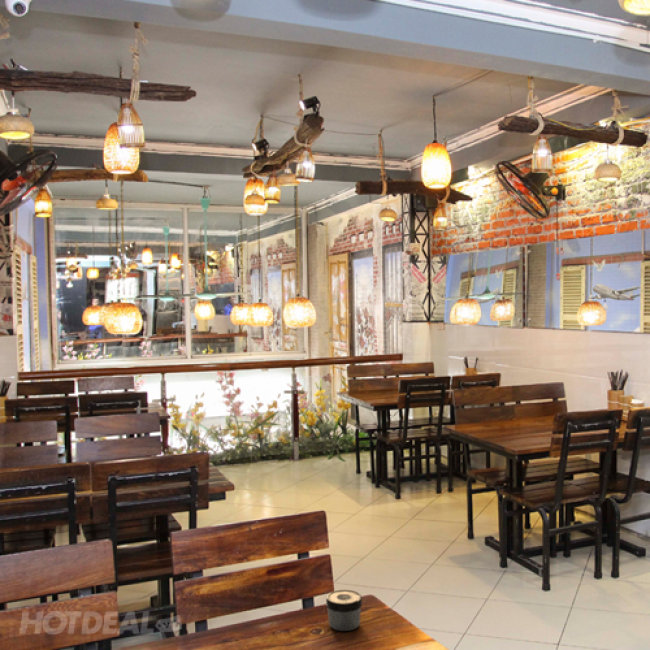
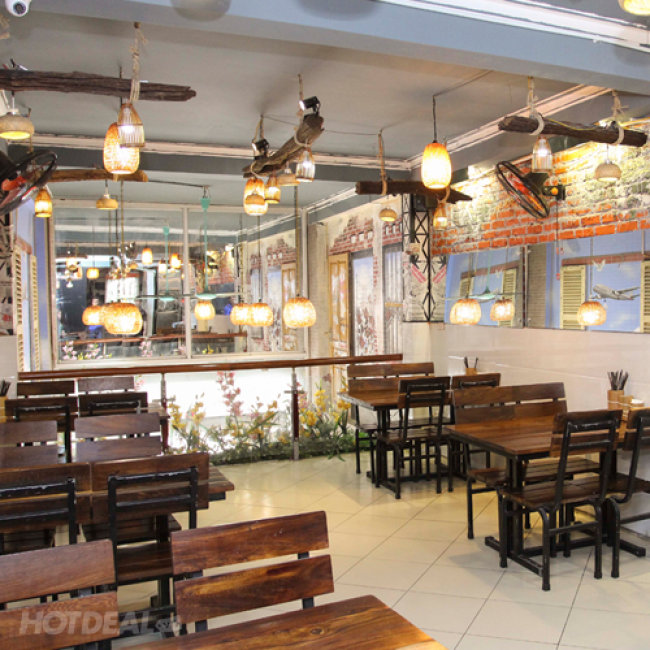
- jar (344, 610)
